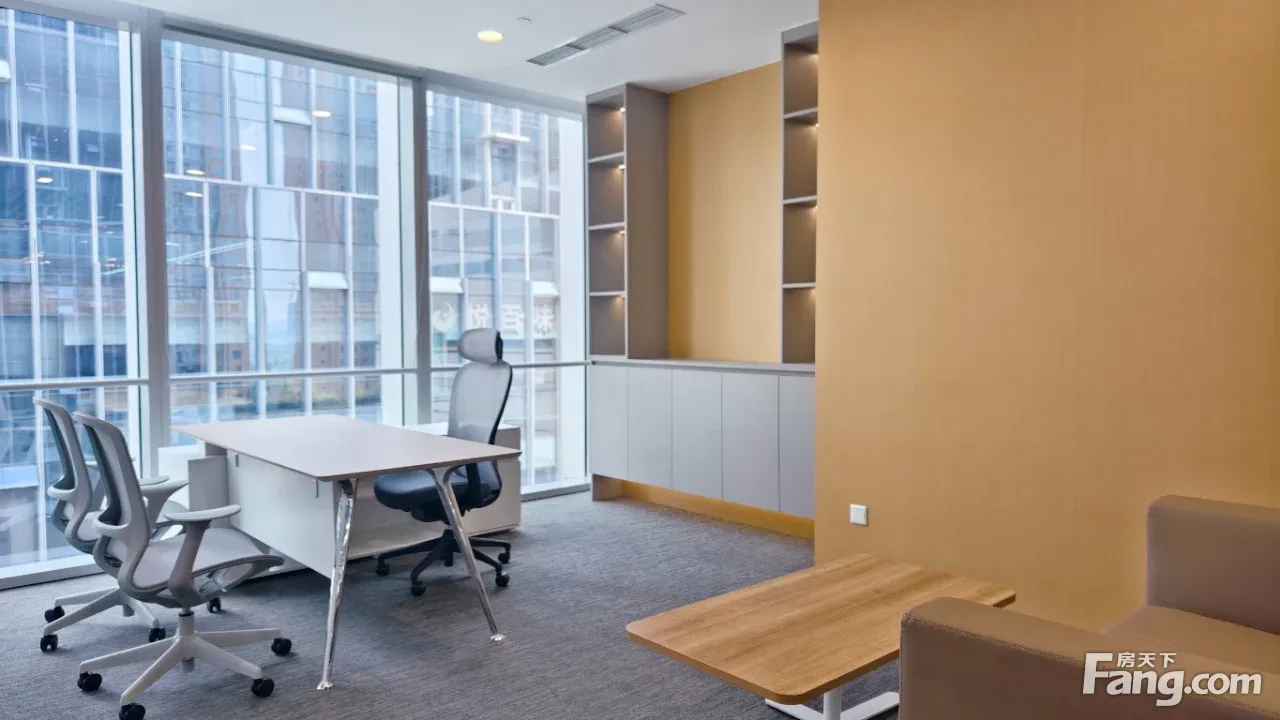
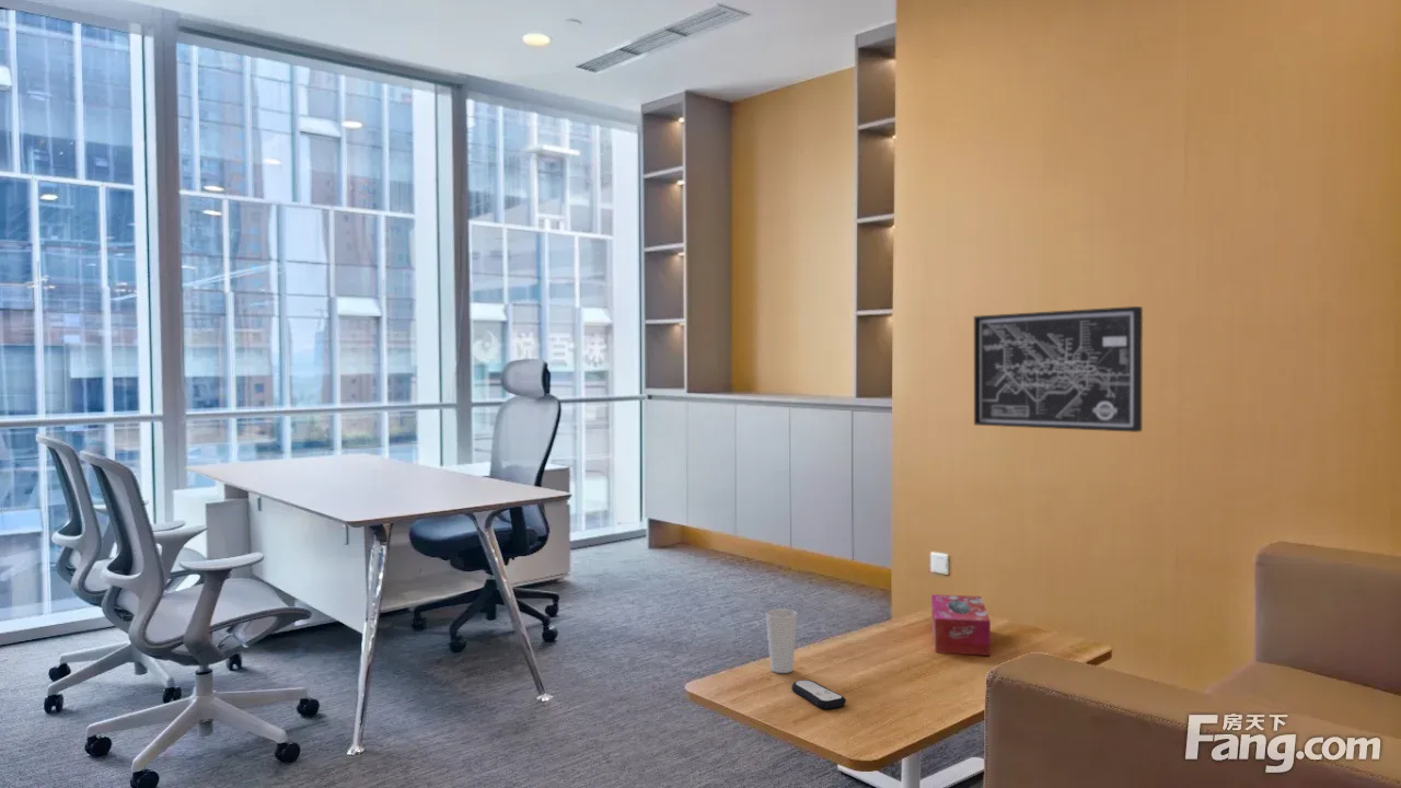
+ remote control (817, 693)
+ wall art (1052, 370)
+ tissue box (959, 623)
+ cup (781, 640)
